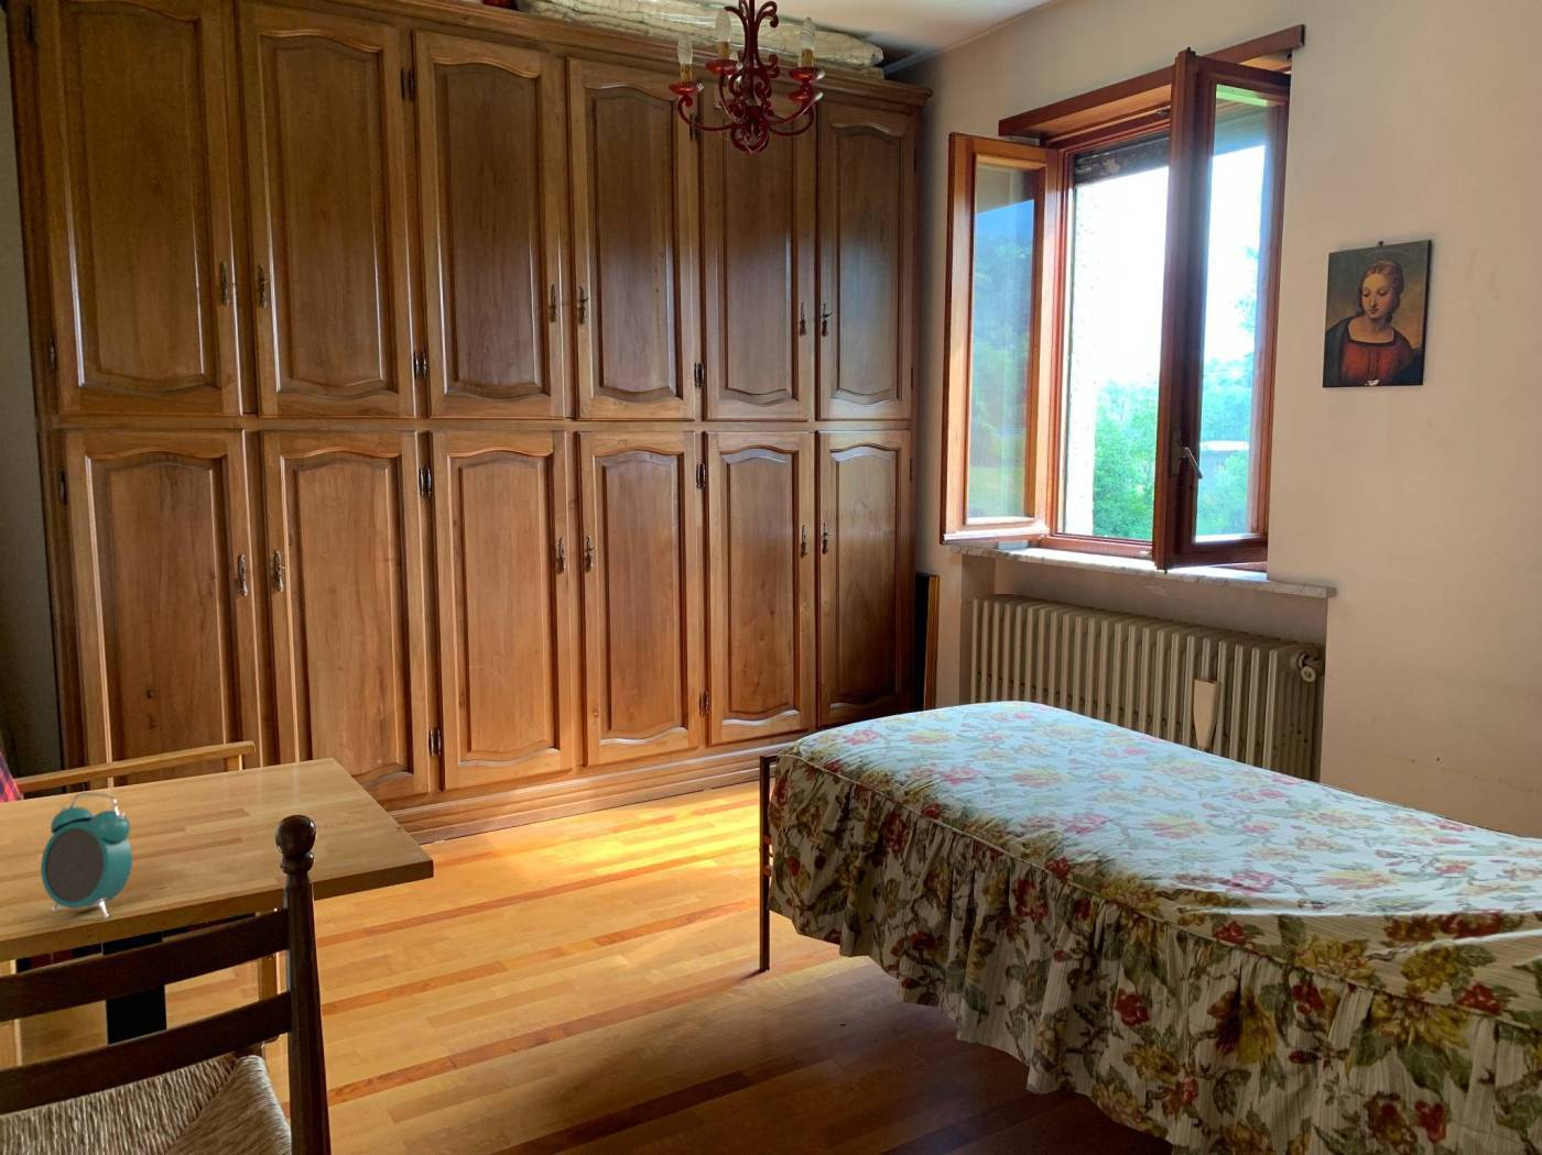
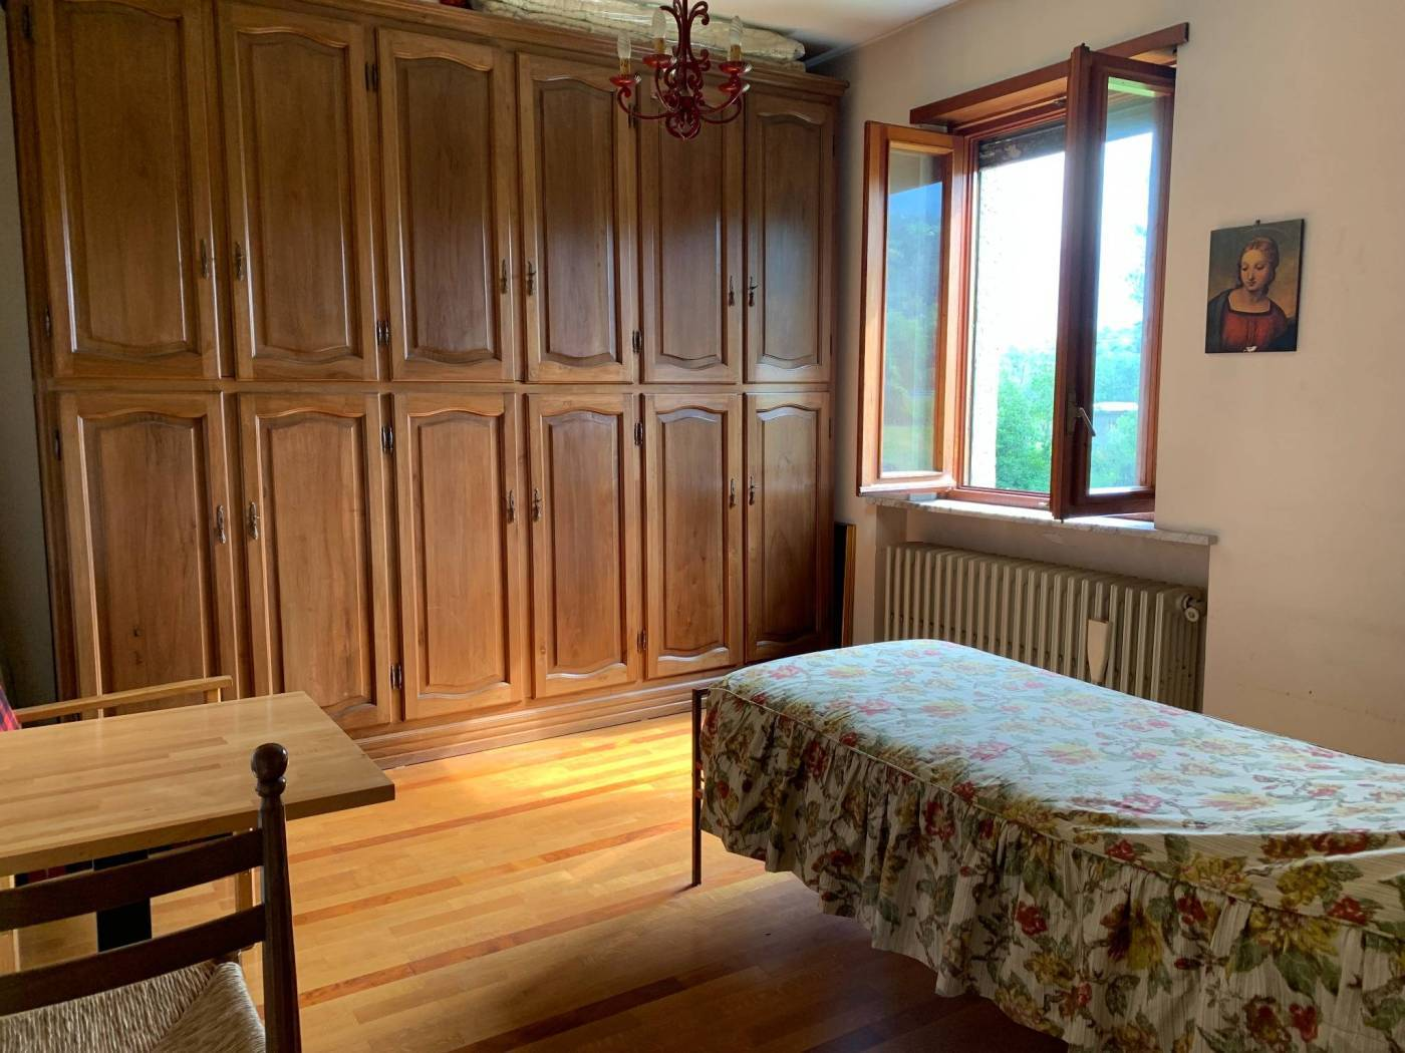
- alarm clock (87, 853)
